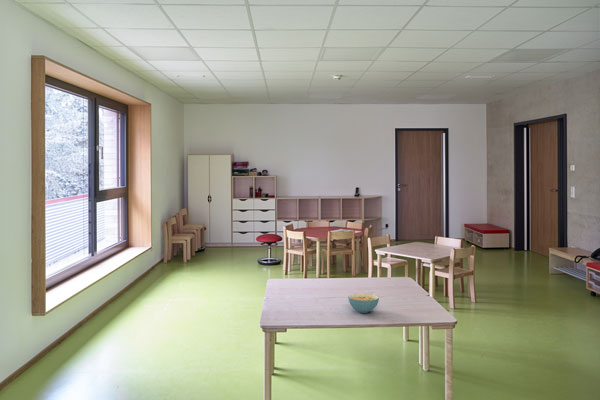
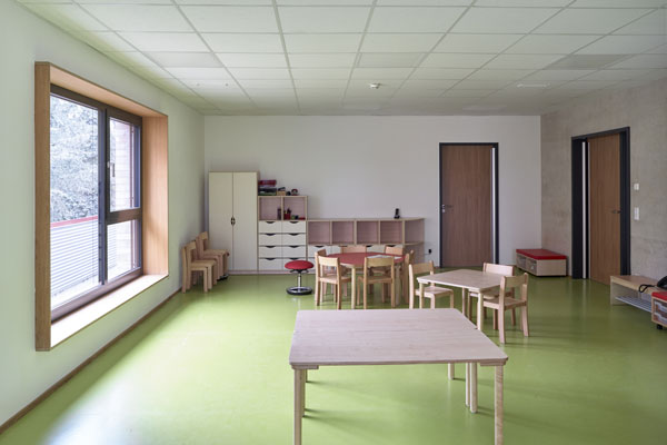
- cereal bowl (363, 304)
